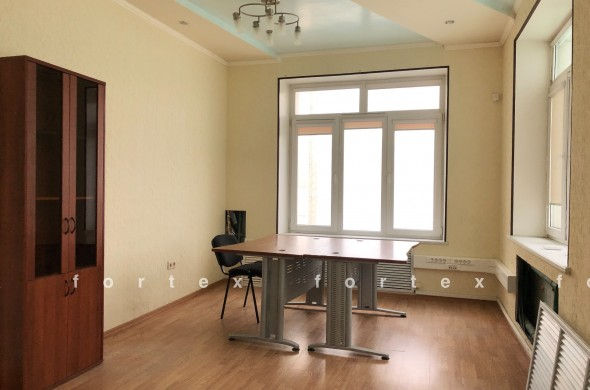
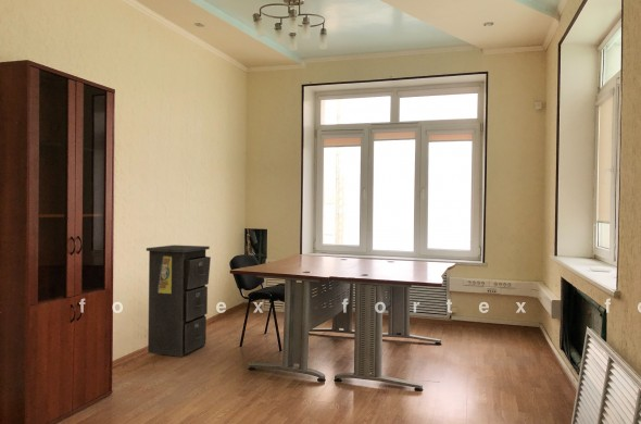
+ filing cabinet (180, 298)
